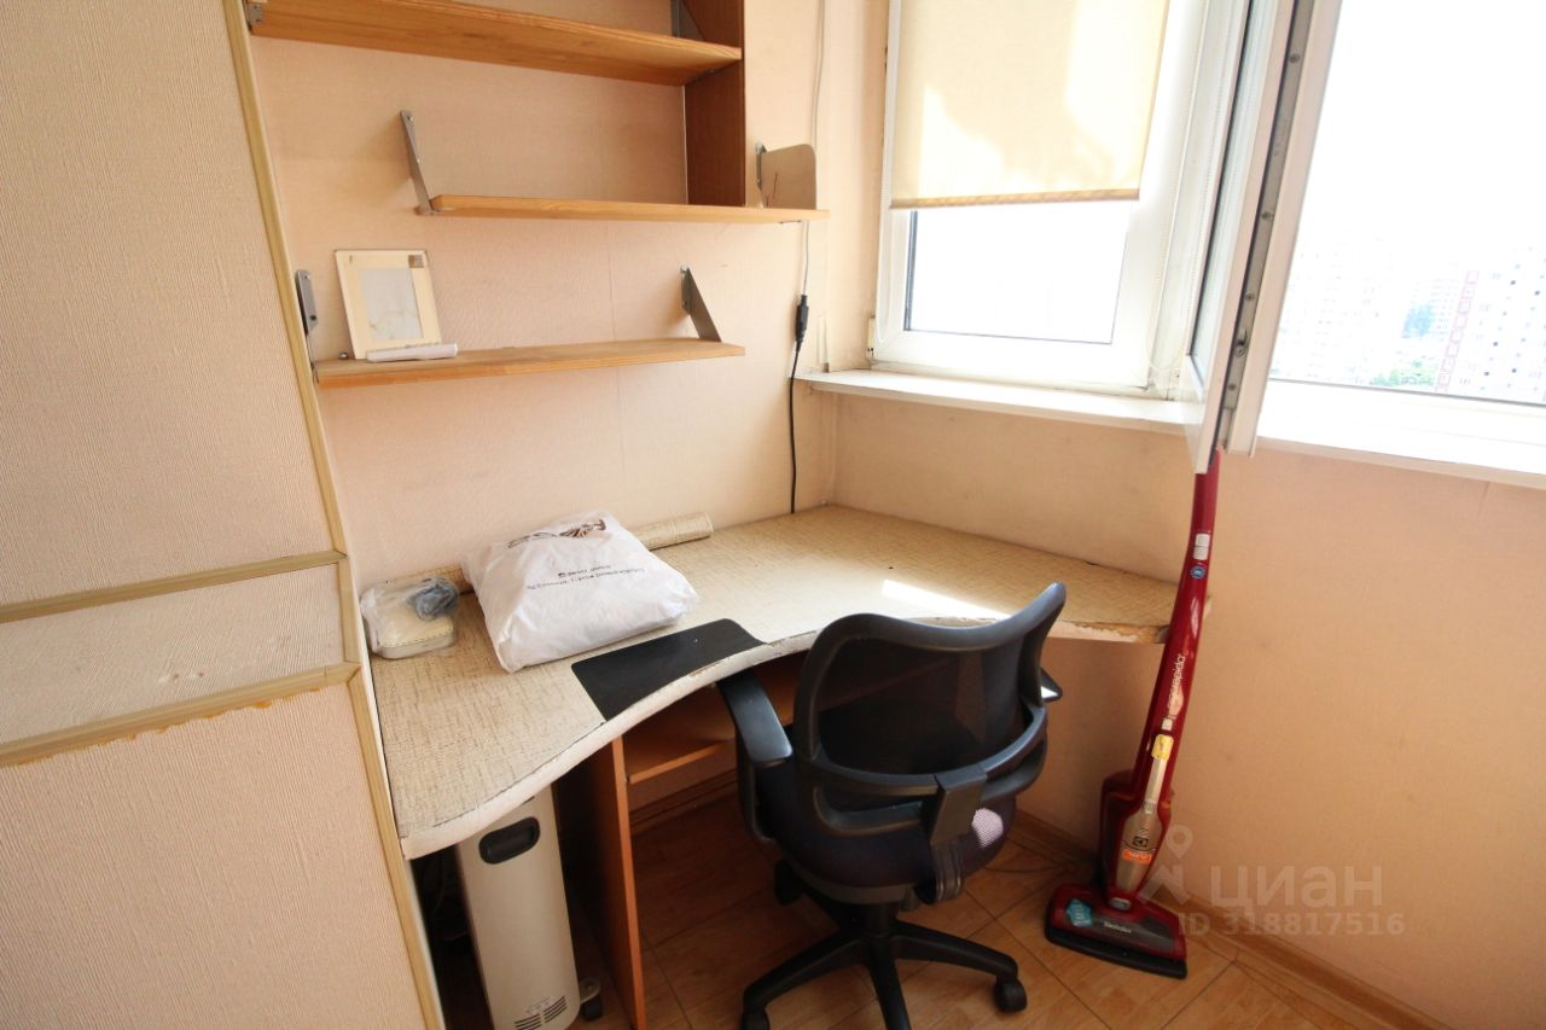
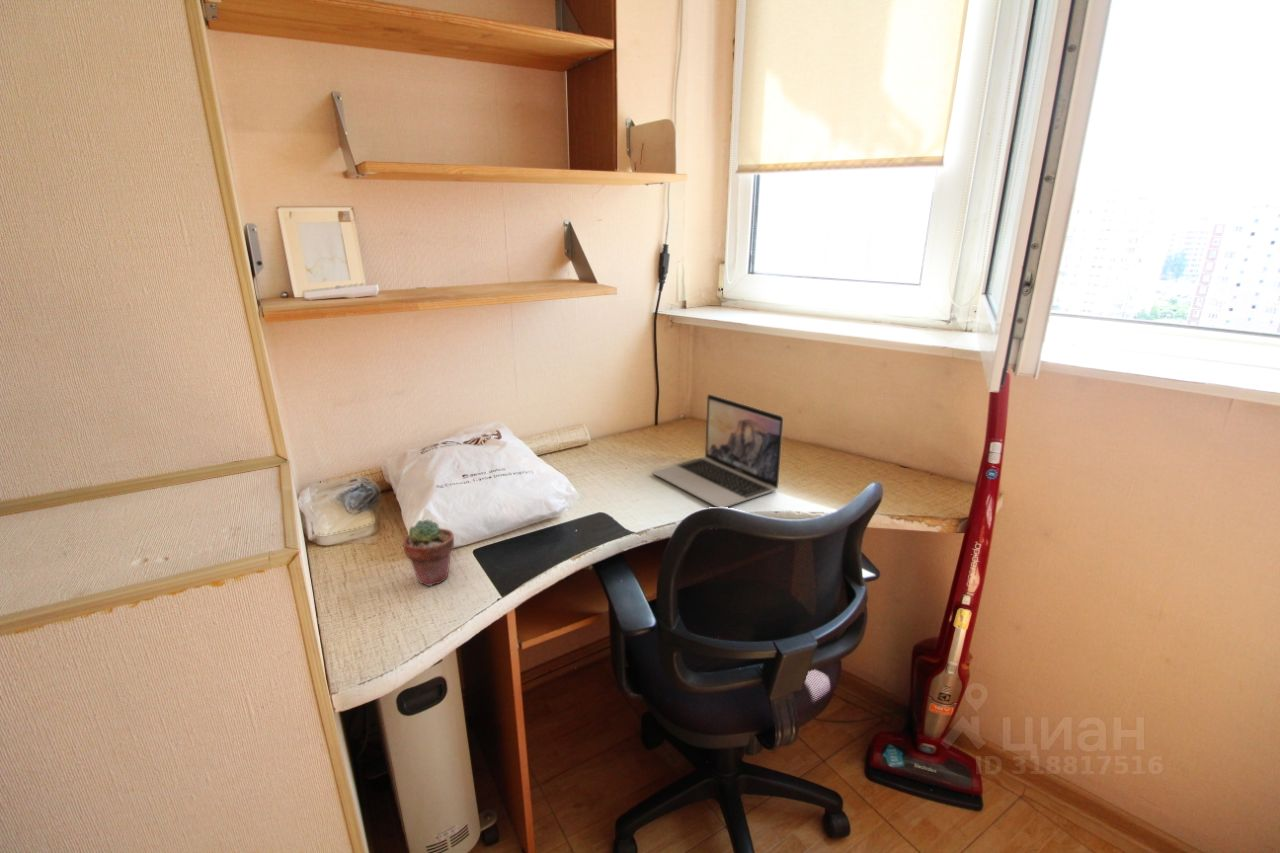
+ laptop (714, 446)
+ potted succulent (429, 549)
